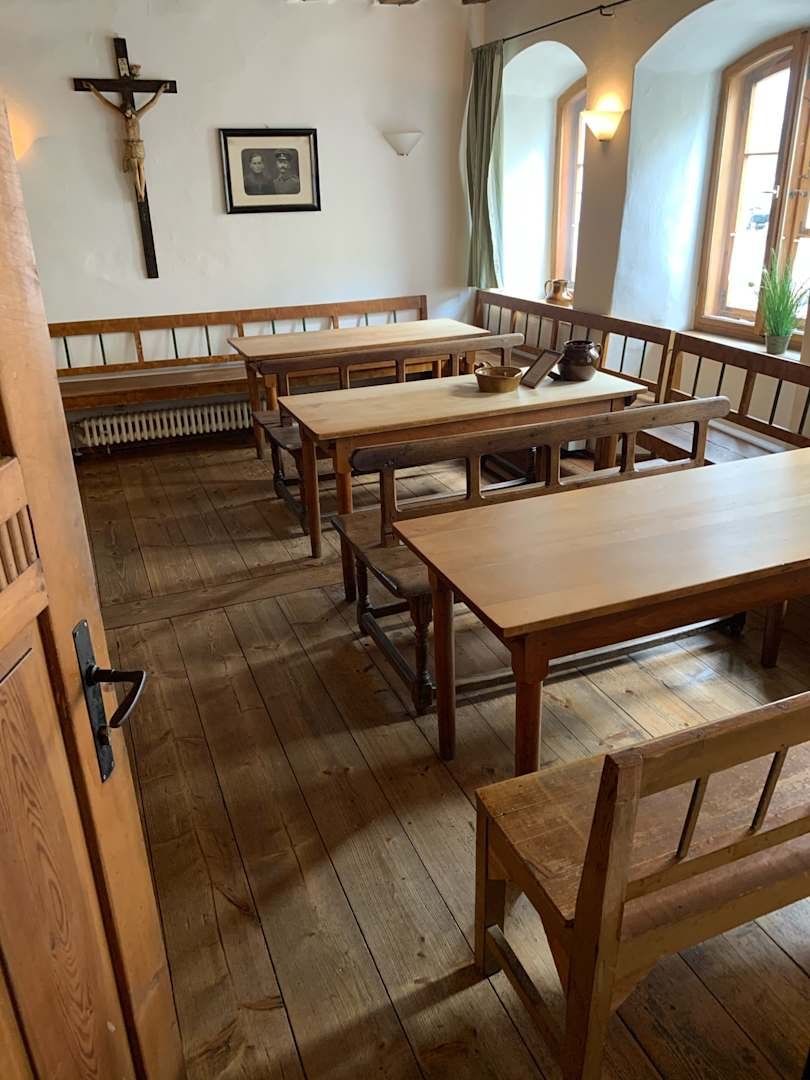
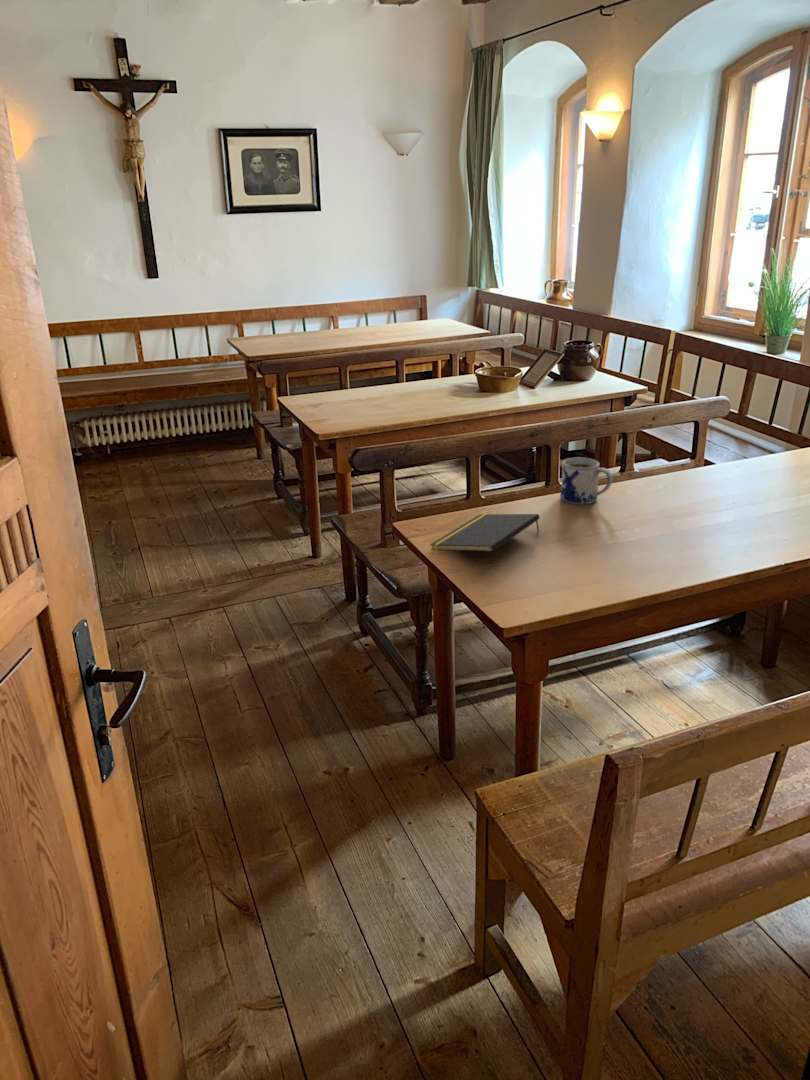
+ mug (584, 481)
+ notepad (485, 531)
